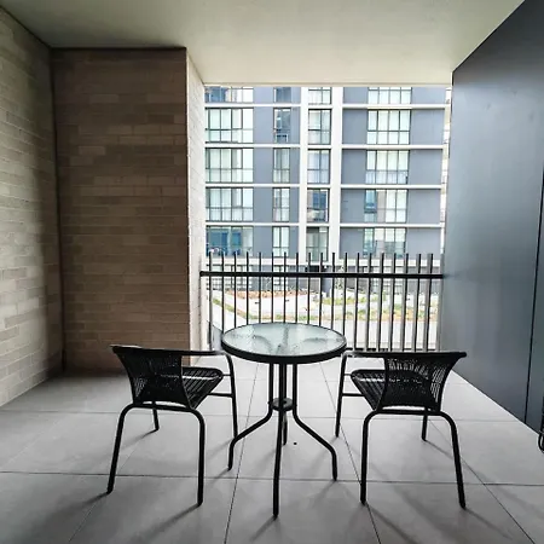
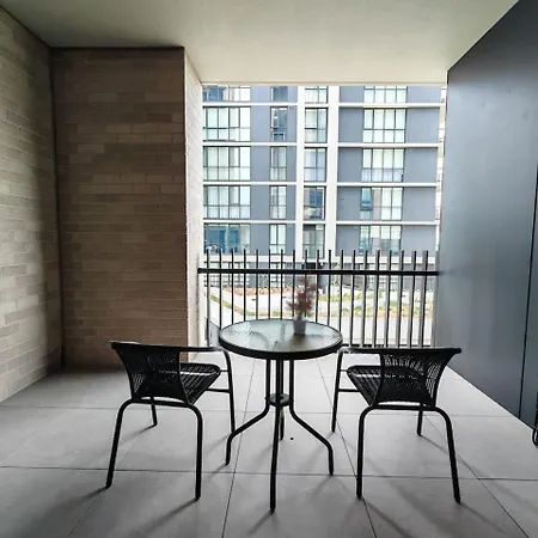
+ potted plant (302, 299)
